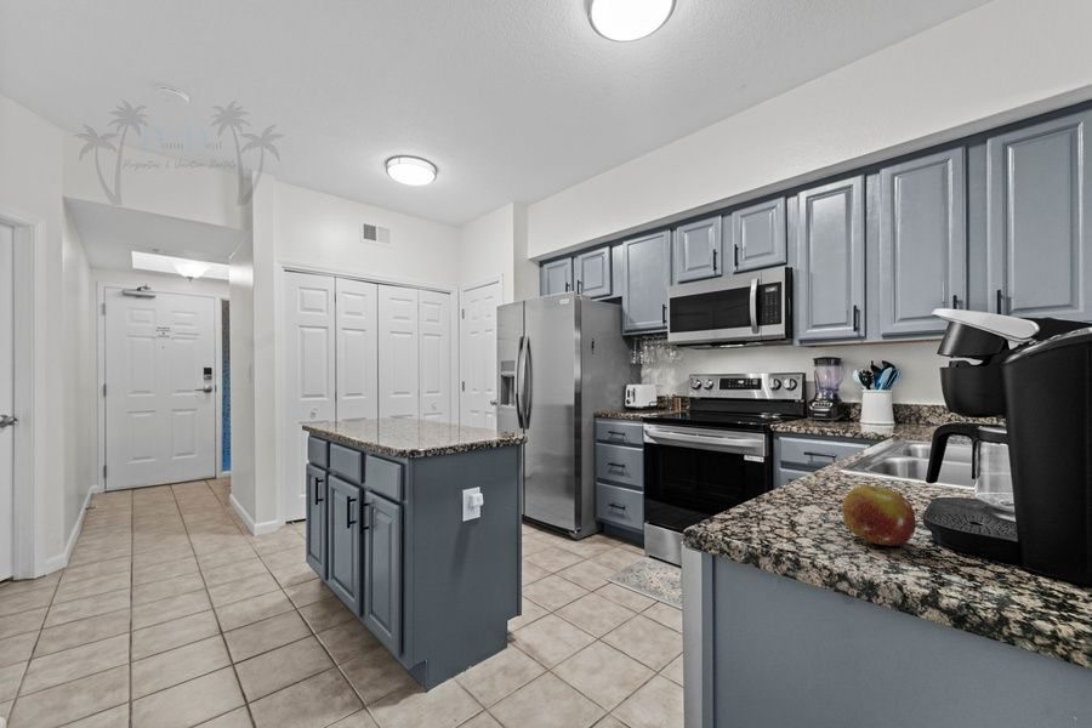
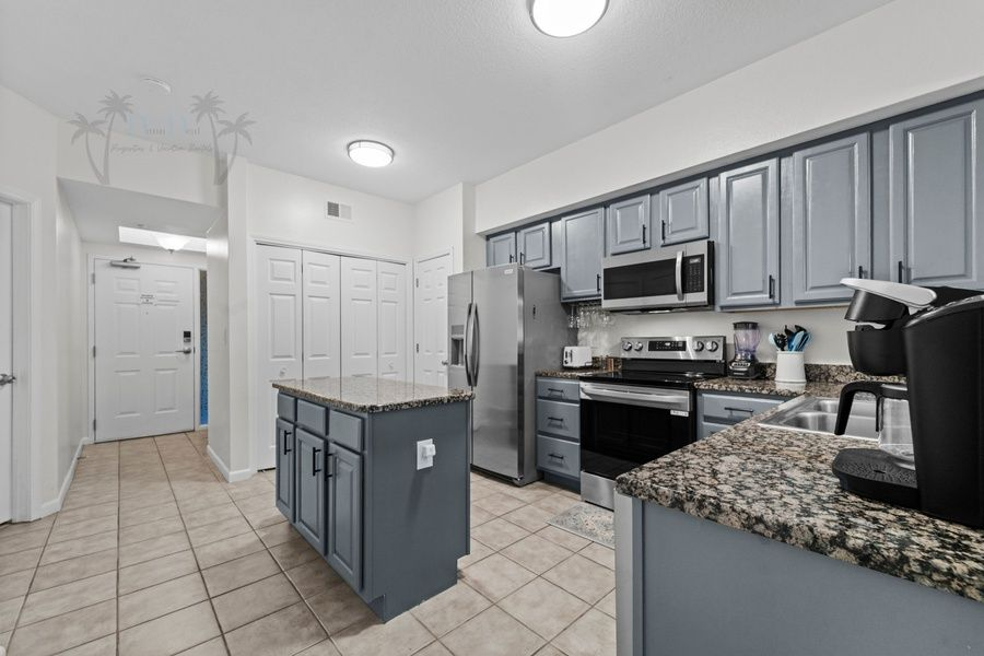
- fruit (877, 514)
